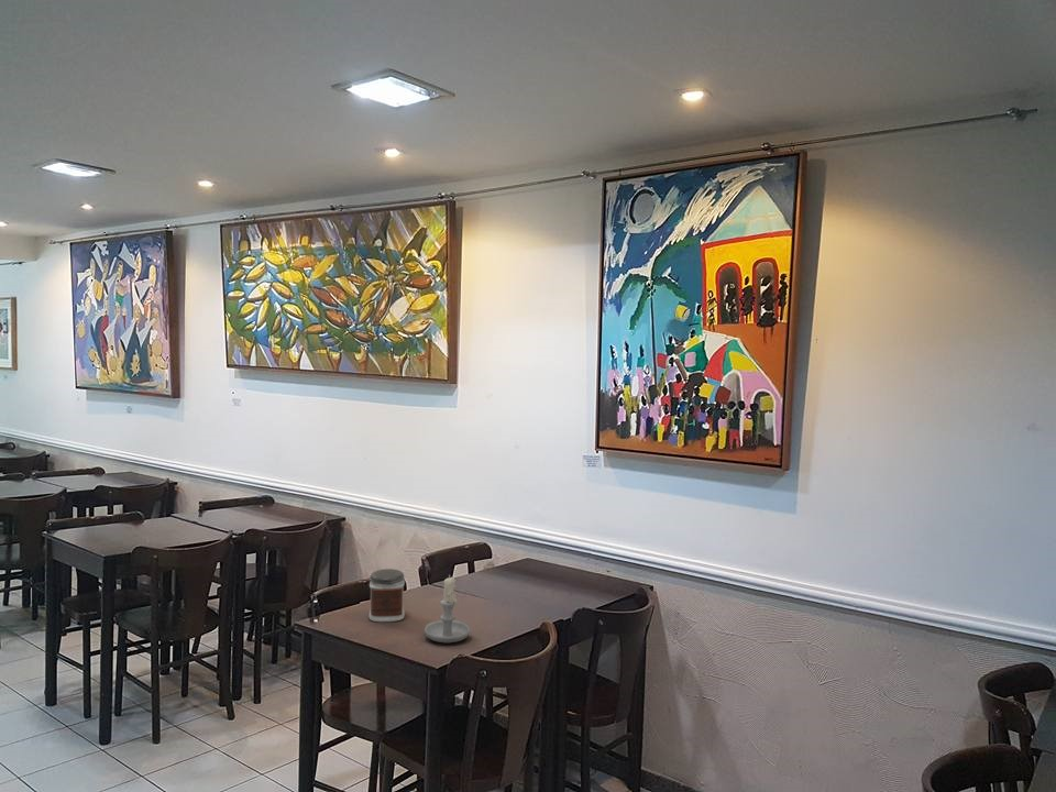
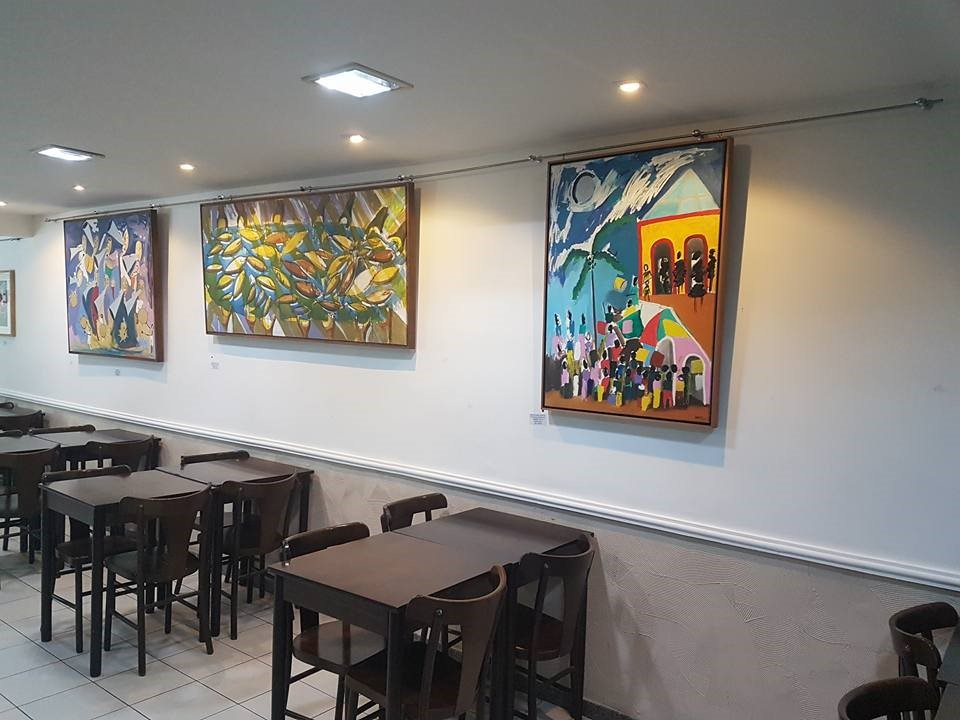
- candle (448, 606)
- jar (386, 594)
